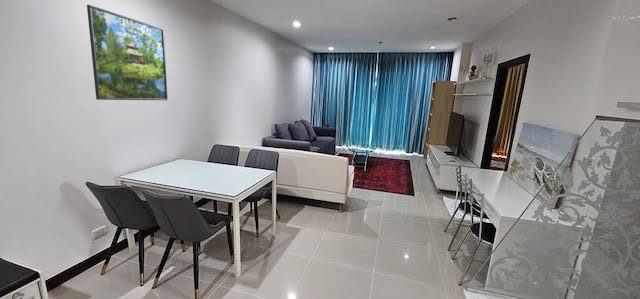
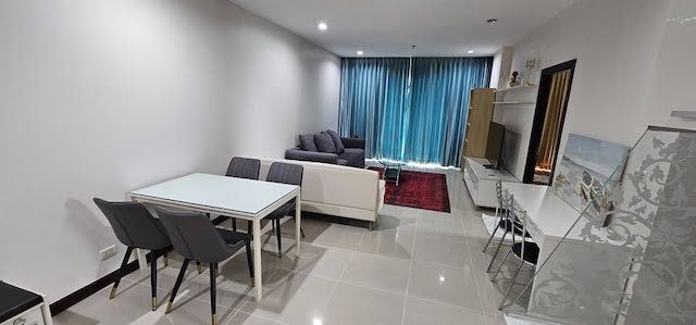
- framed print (133, 60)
